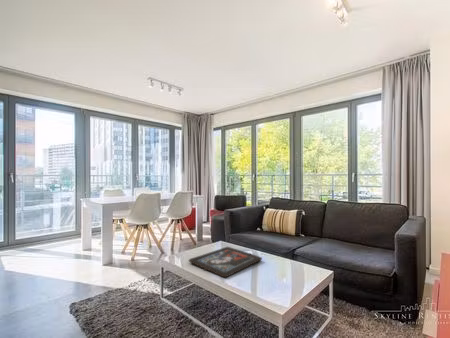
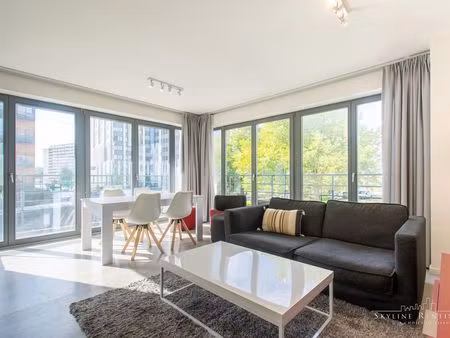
- religious icon (225, 260)
